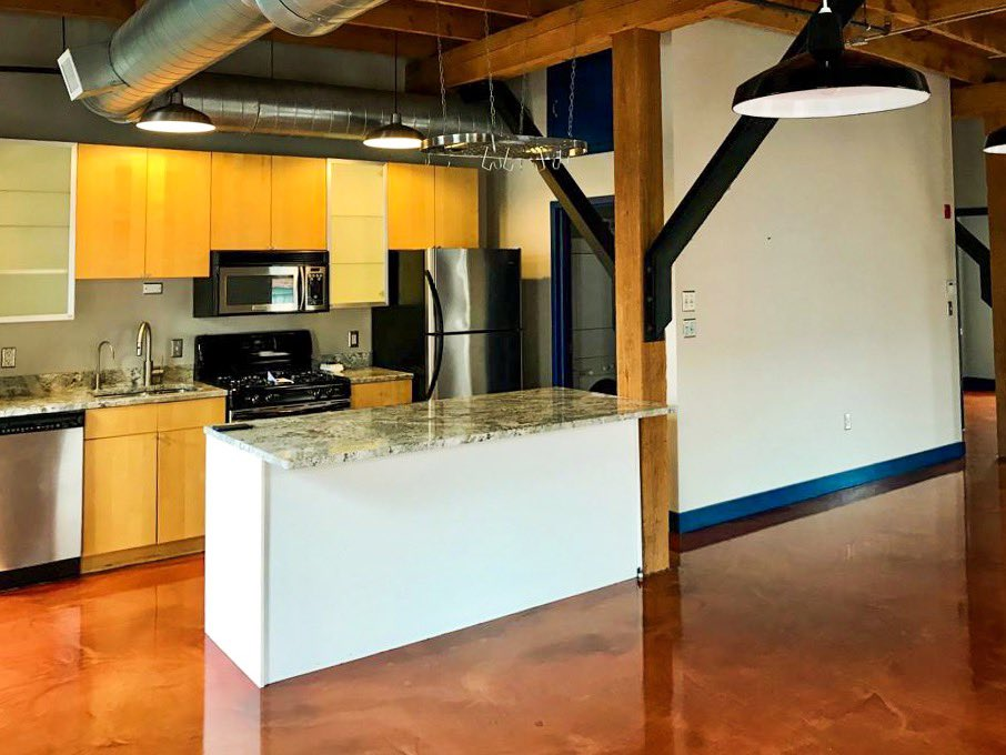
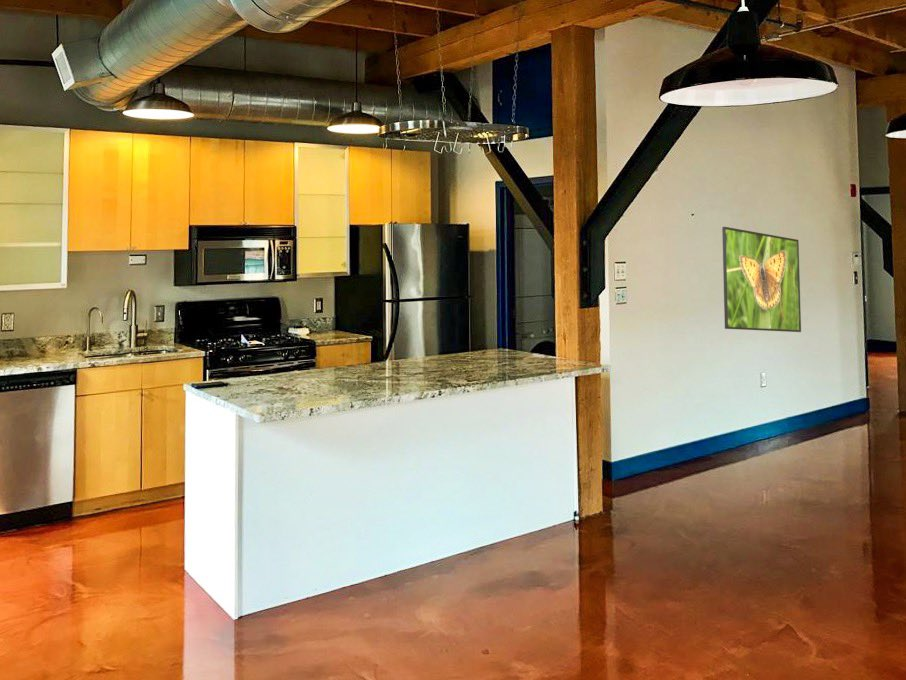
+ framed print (763, 281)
